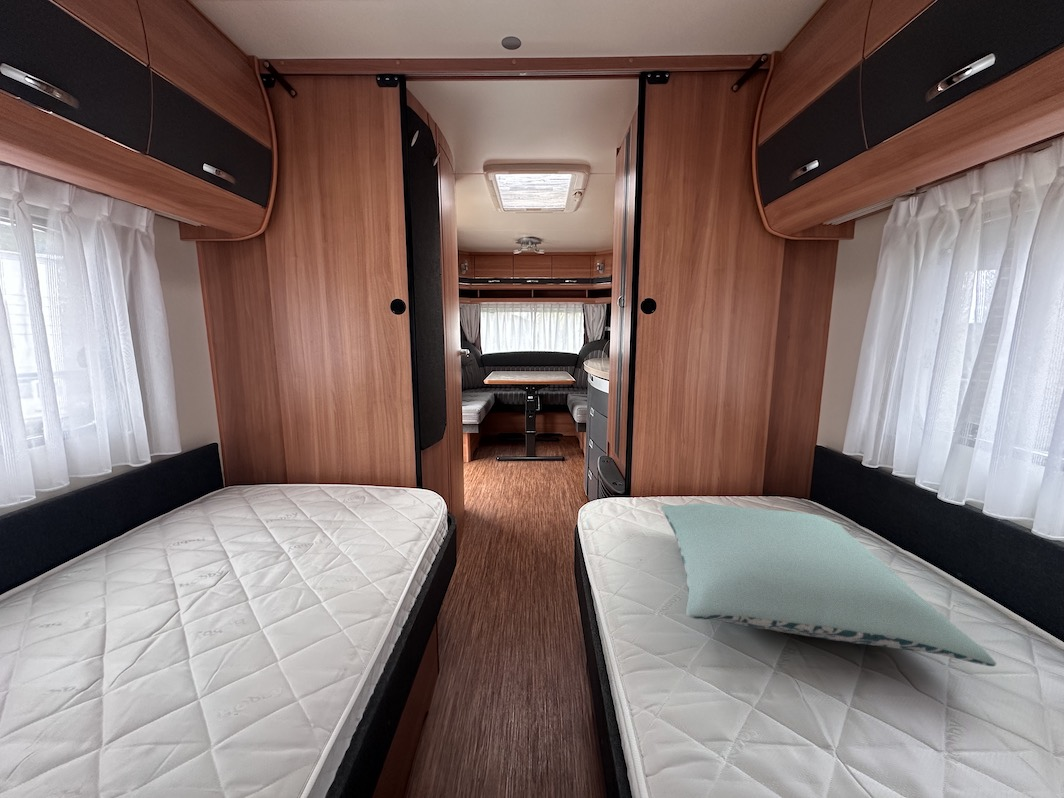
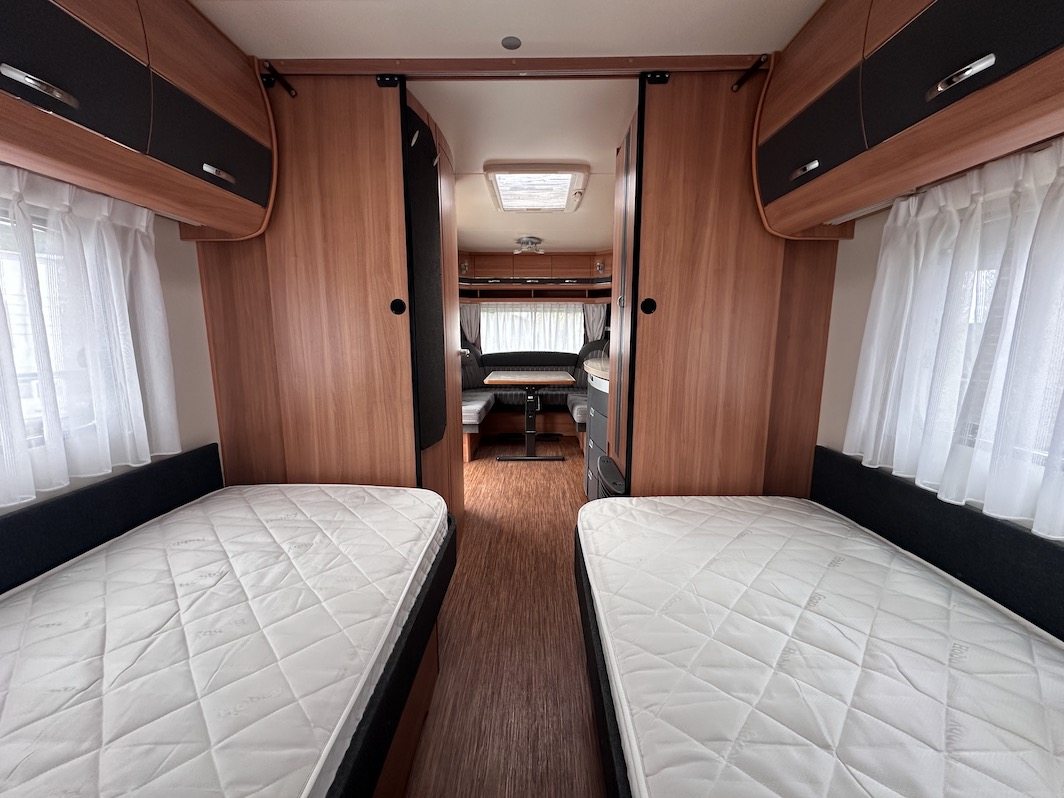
- pillow (777, 561)
